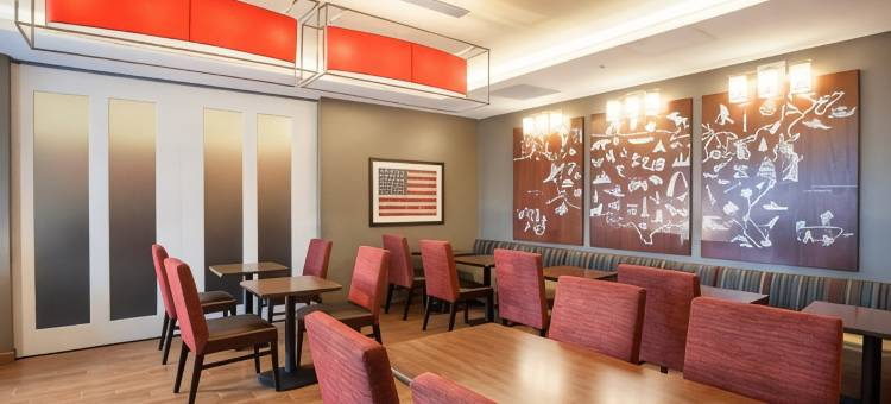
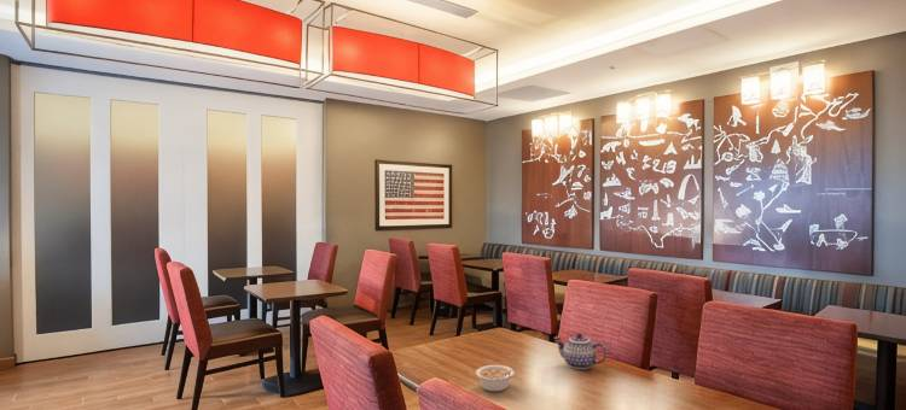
+ legume (495, 376)
+ teapot (579, 350)
